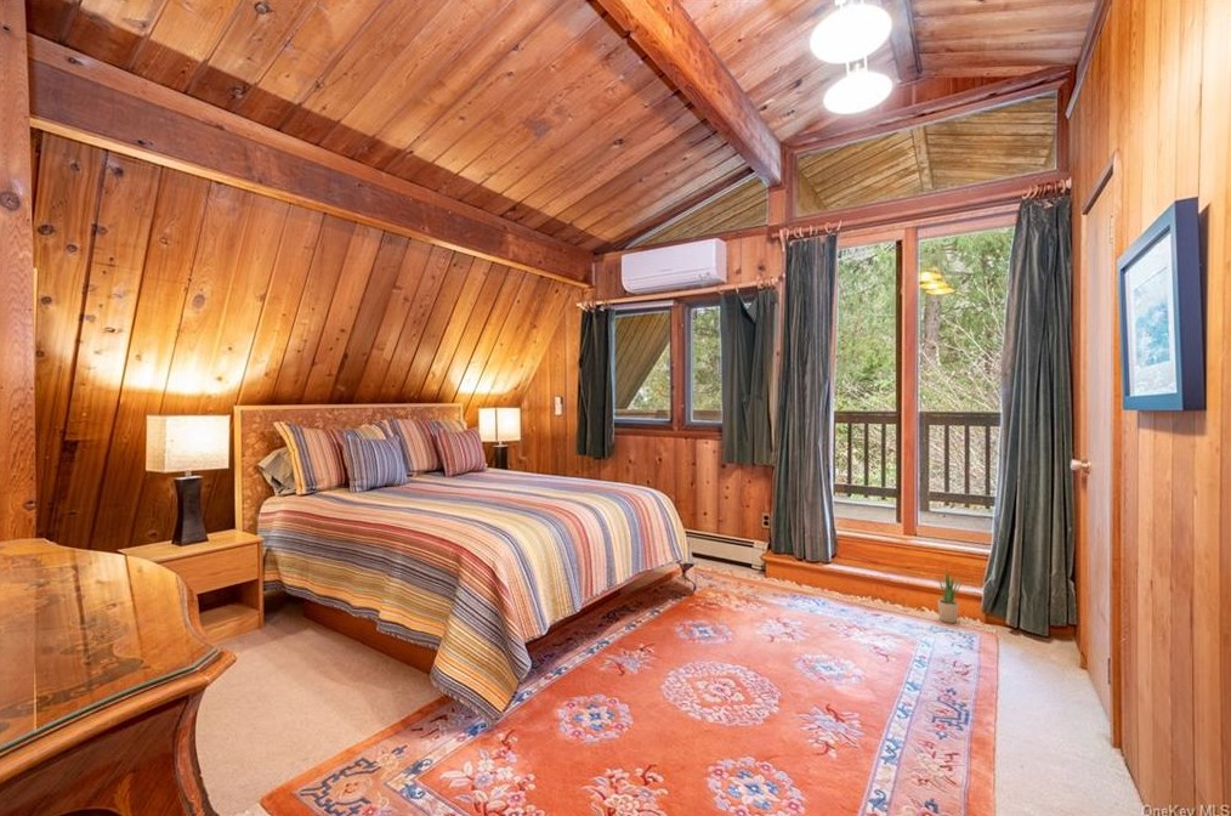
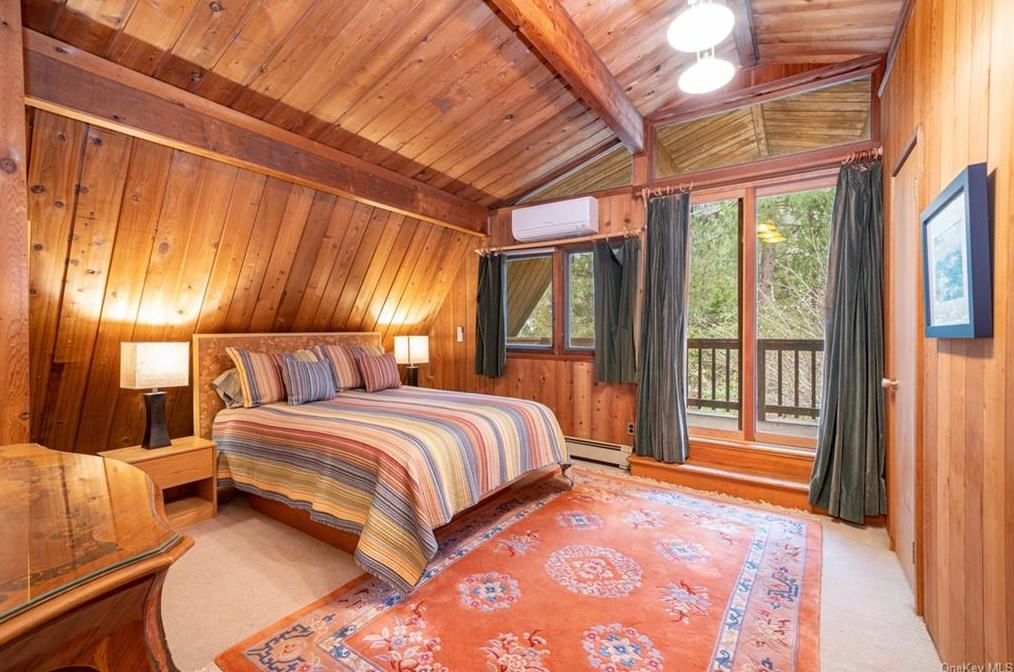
- potted plant (949, 594)
